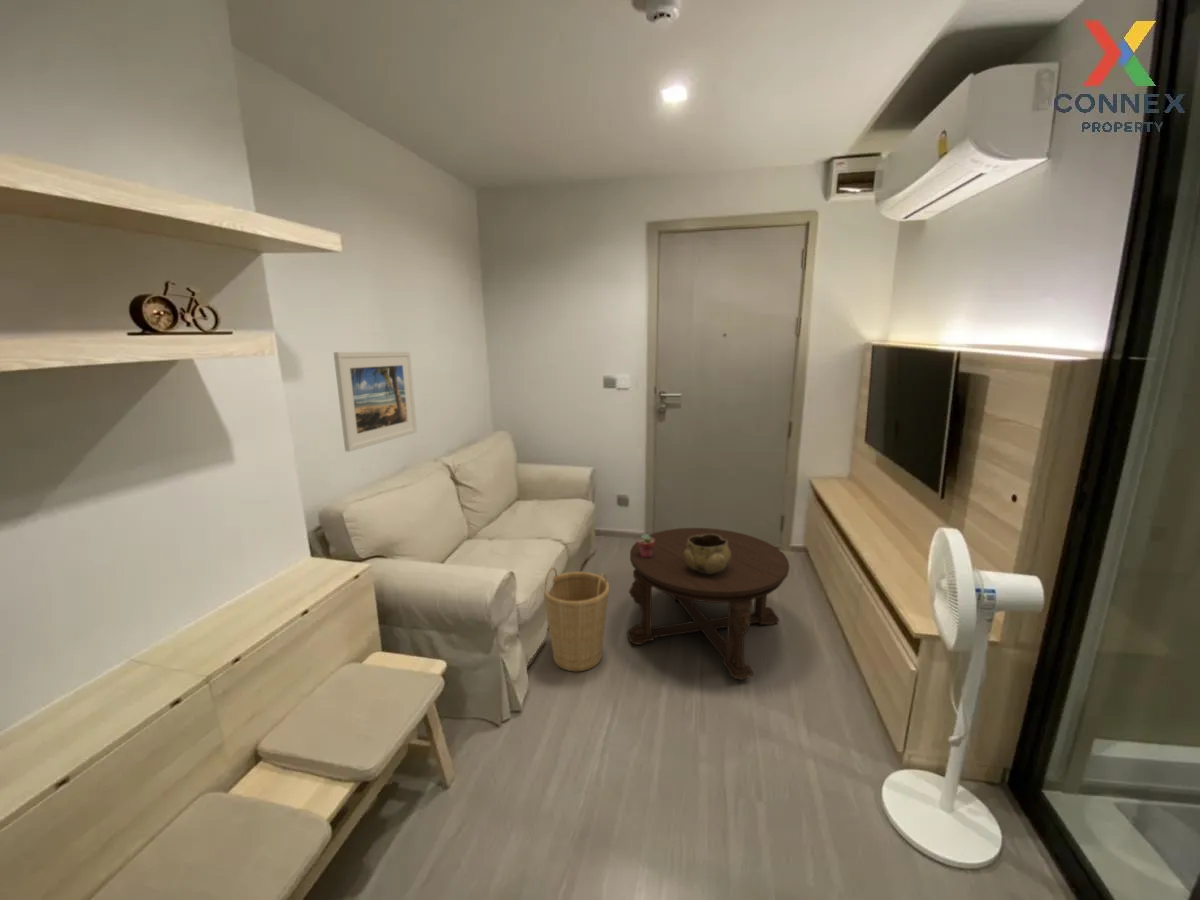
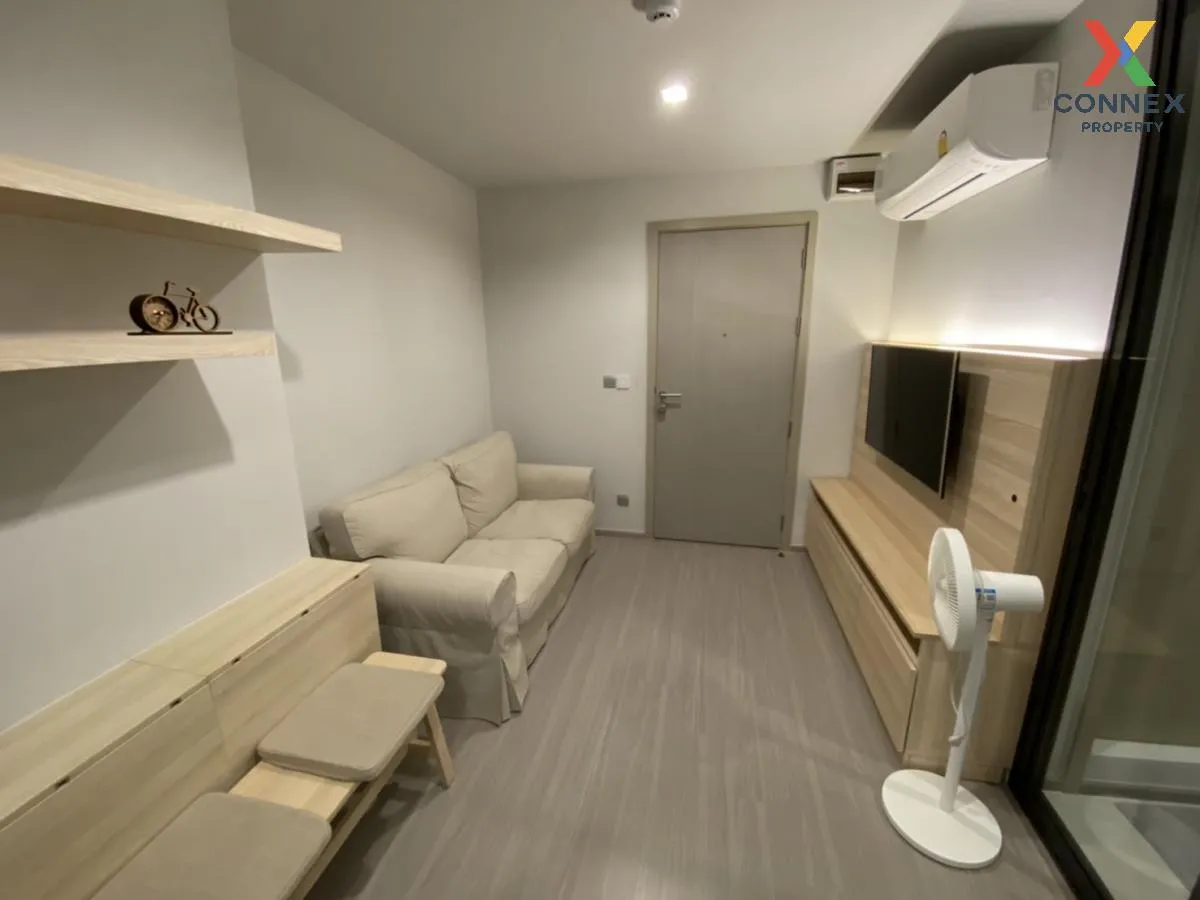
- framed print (380, 397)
- potted succulent (646, 544)
- basket (576, 614)
- coffee table (705, 593)
- decorative bowl (707, 554)
